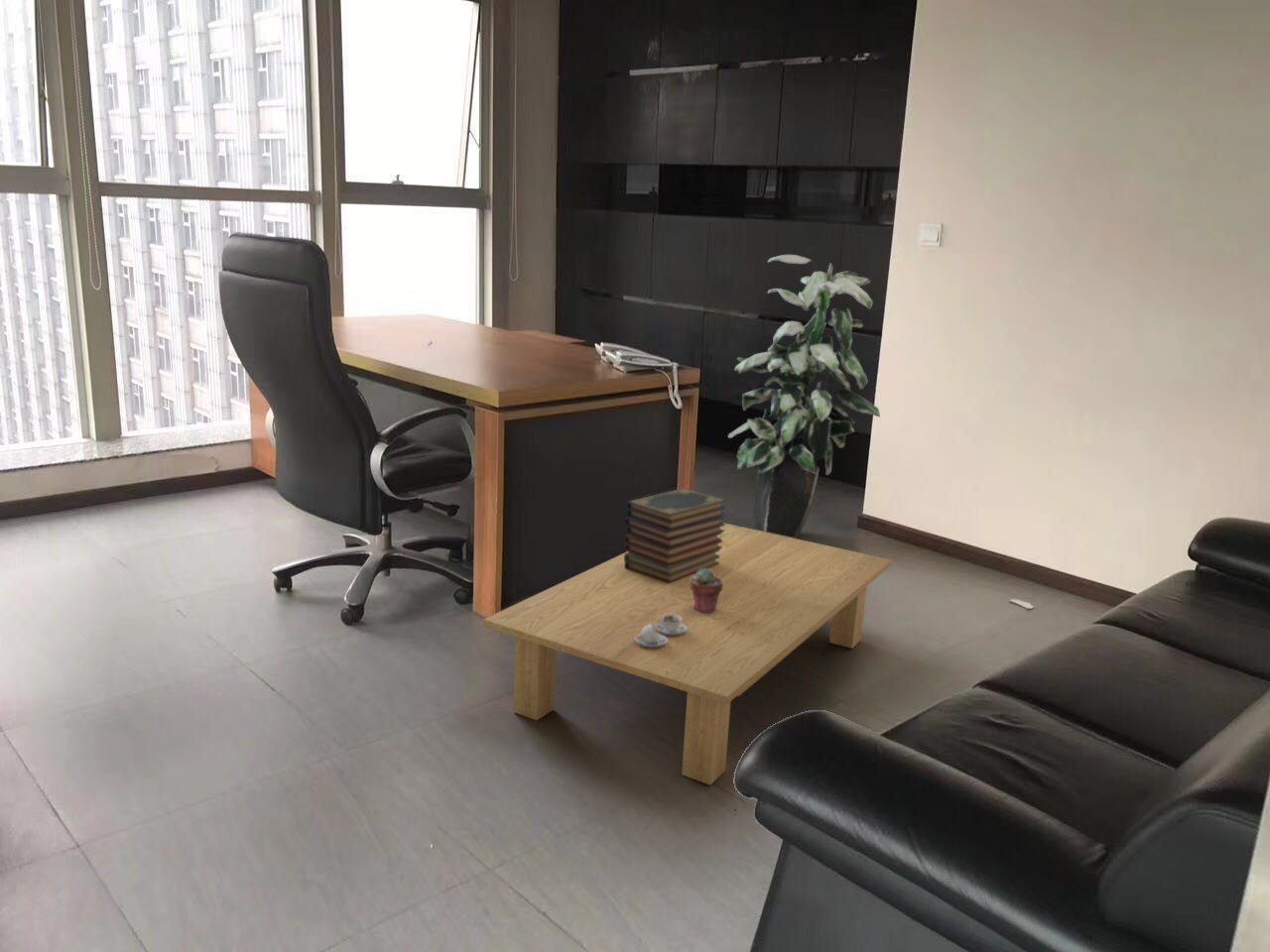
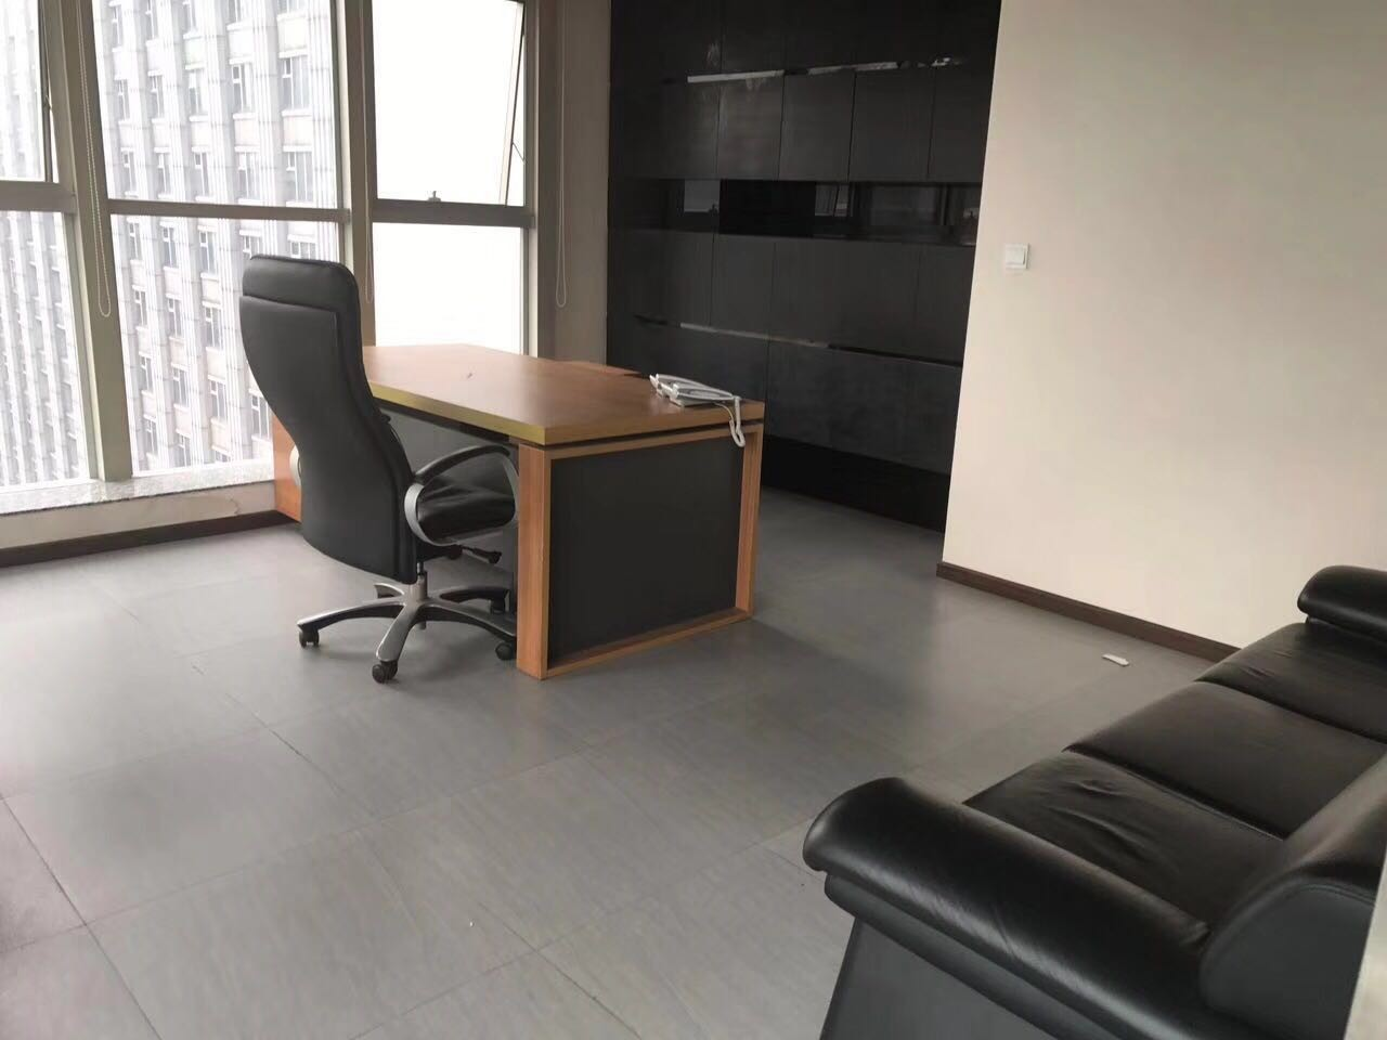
- chinaware (661, 626)
- potted succulent (705, 588)
- indoor plant (796, 399)
- coffee table (706, 630)
- book stack (675, 533)
